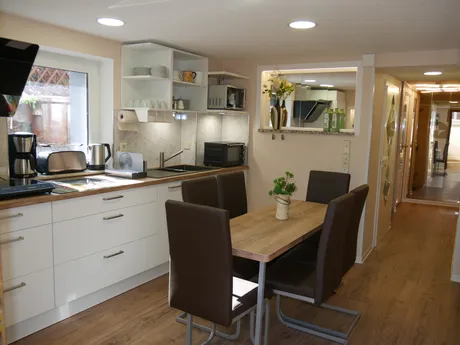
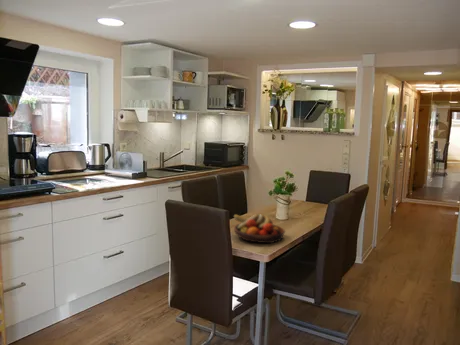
+ fruit bowl (258, 226)
